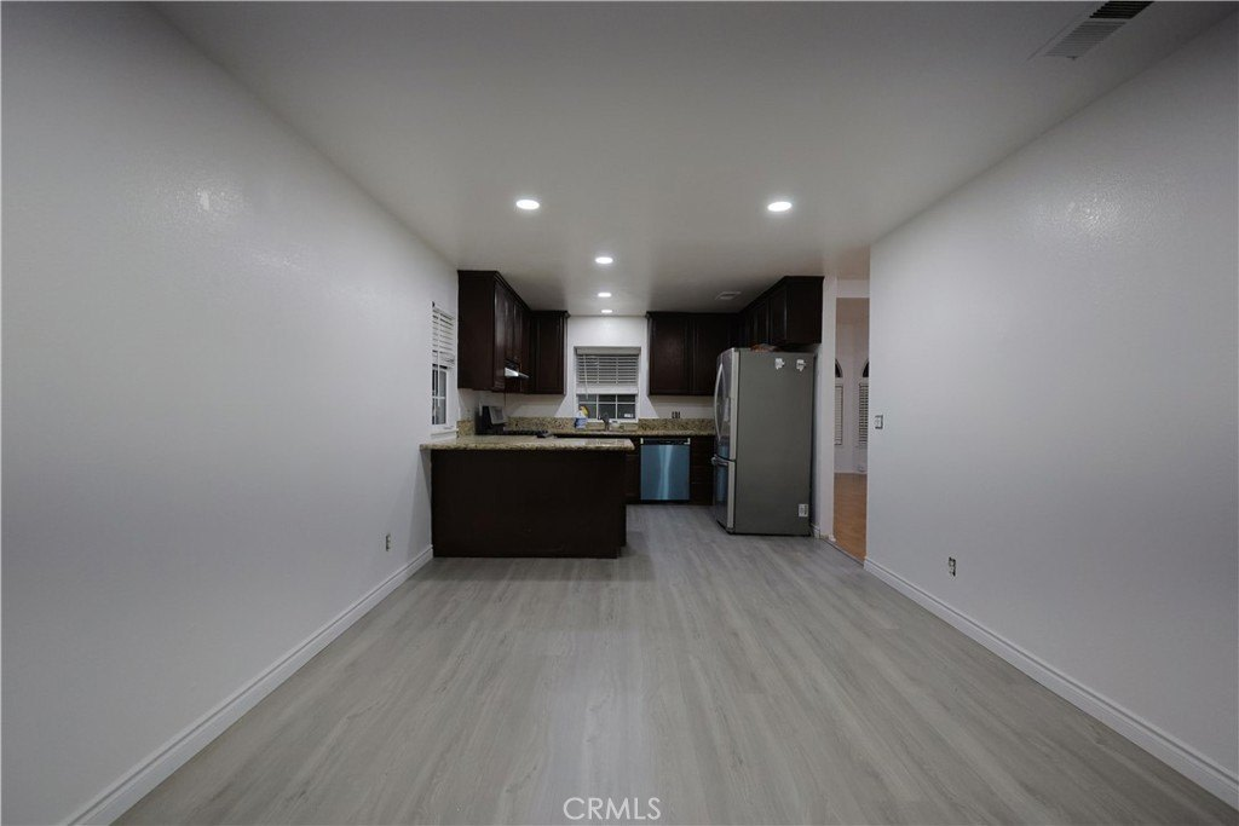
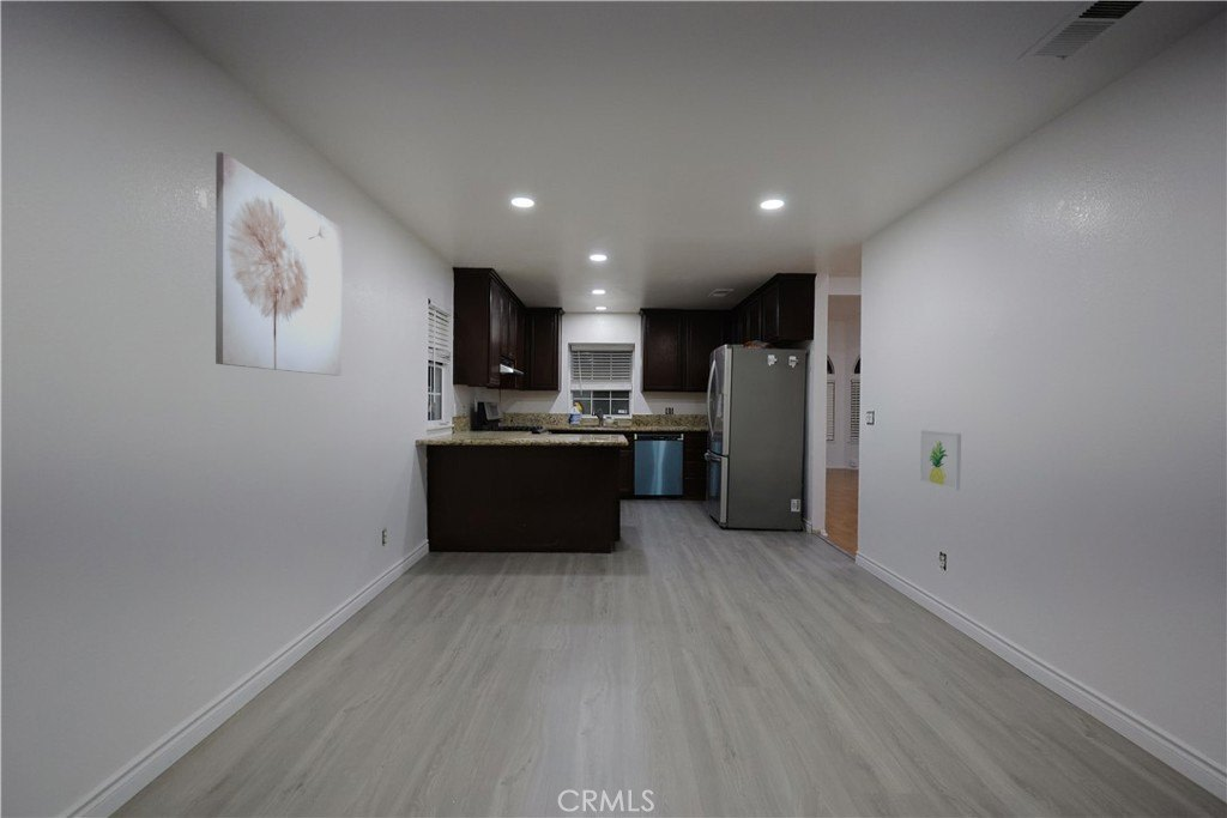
+ wall art (289, 284)
+ wall art (939, 459)
